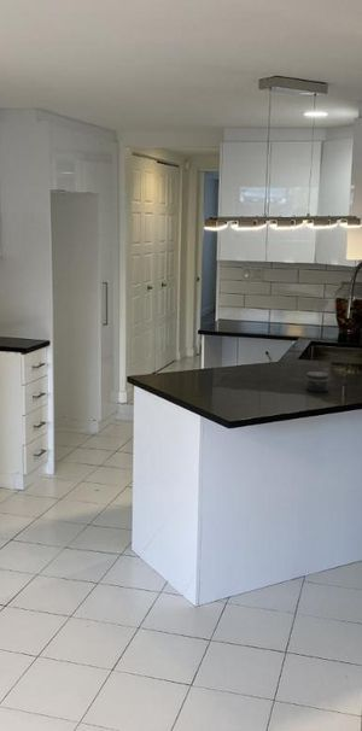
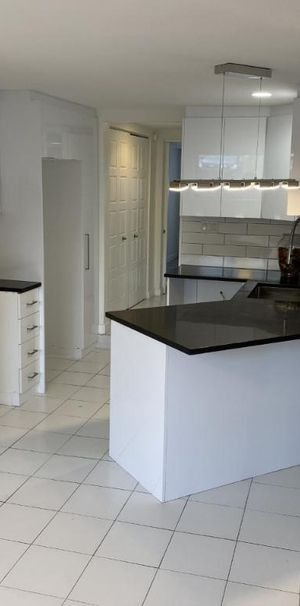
- jar (316, 381)
